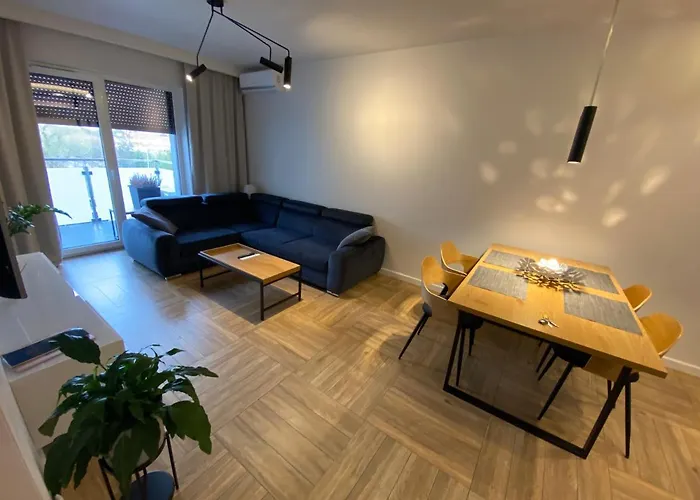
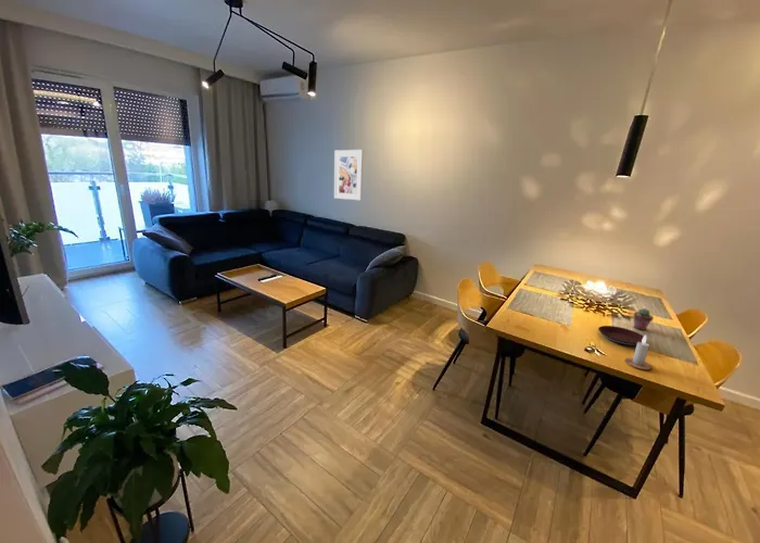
+ potted succulent (642, 318)
+ plate (621, 336)
+ candle (642, 349)
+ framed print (347, 175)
